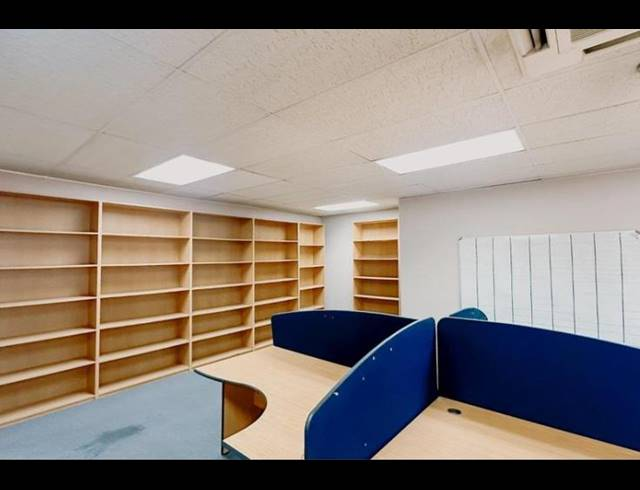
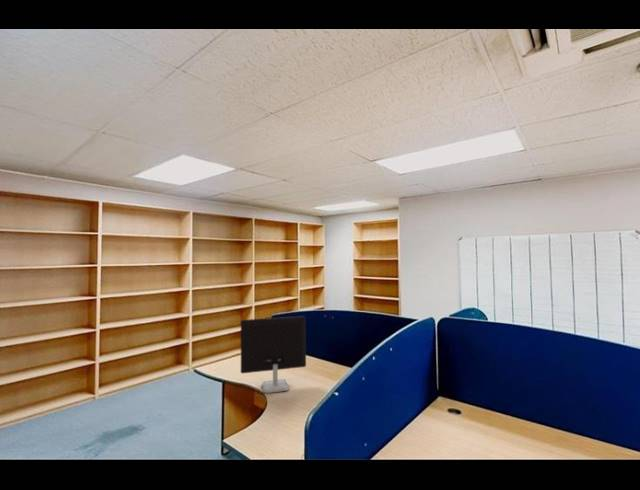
+ computer monitor (274, 352)
